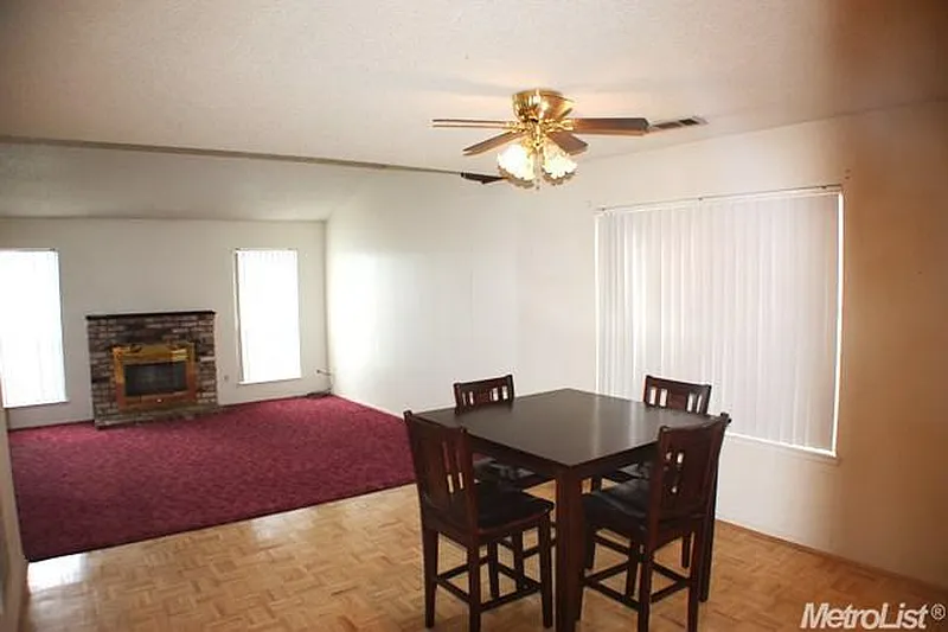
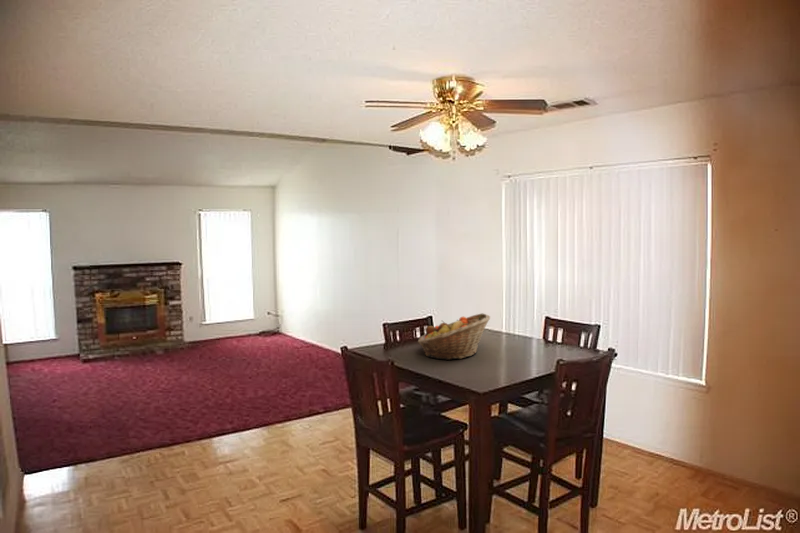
+ fruit basket (454, 334)
